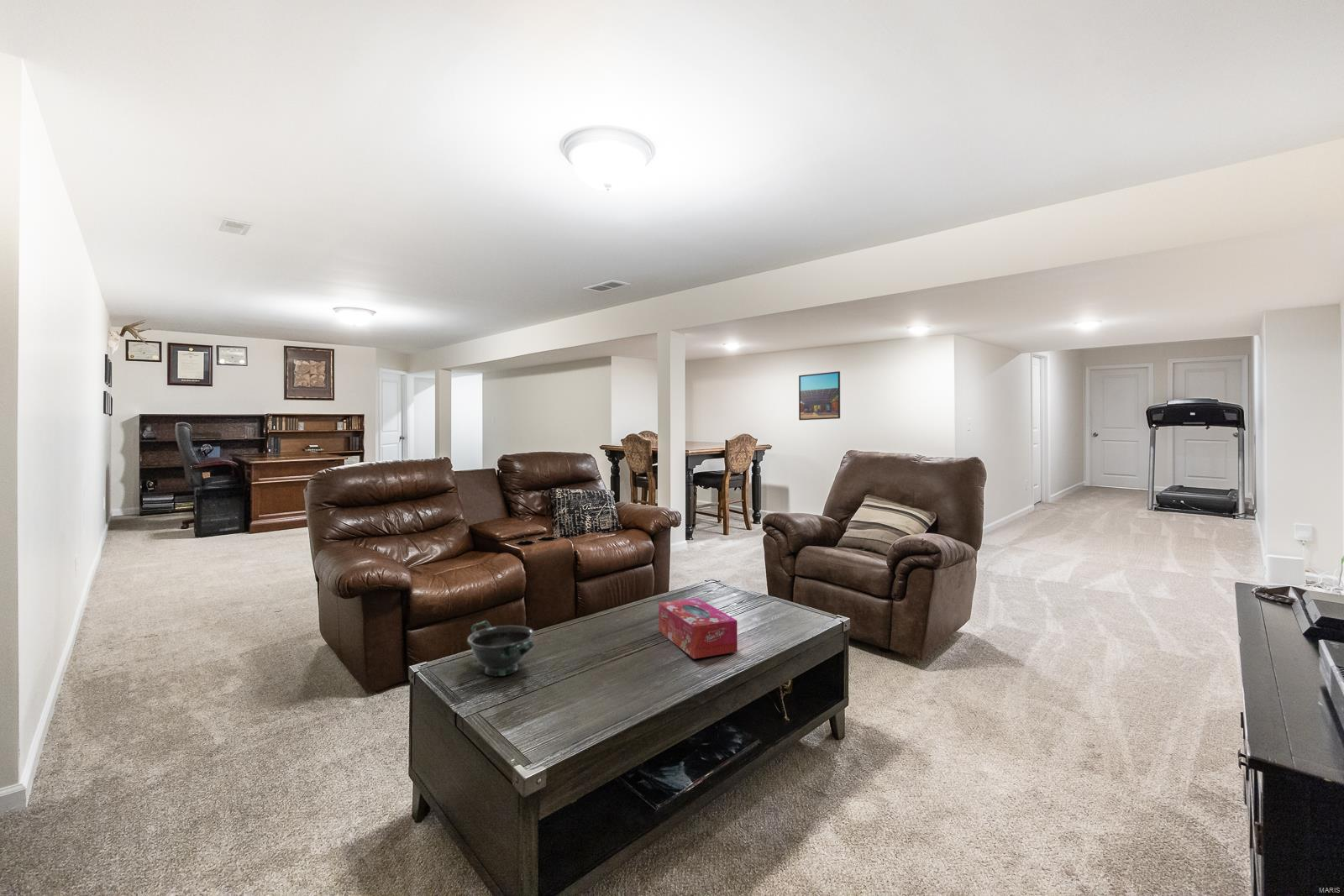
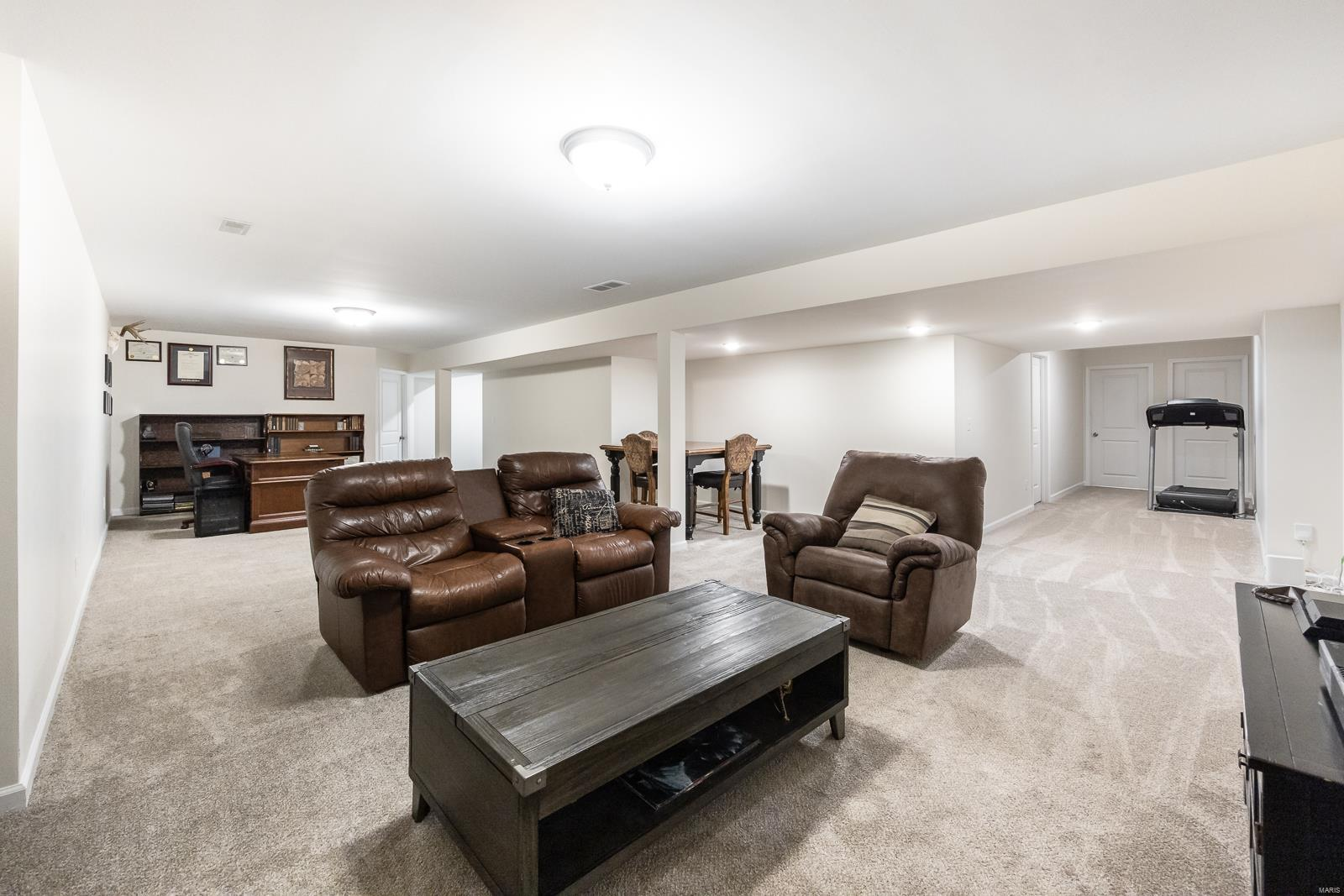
- tissue box (696, 626)
- bowl (501, 651)
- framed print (818, 396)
